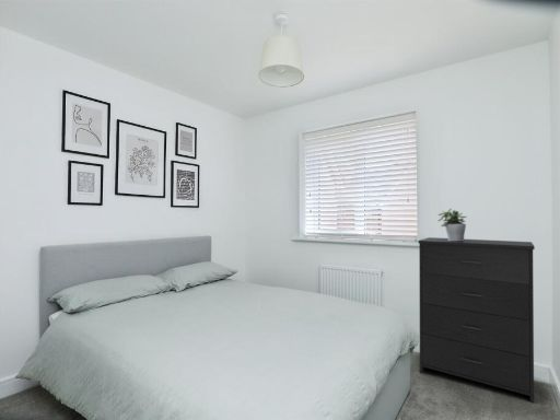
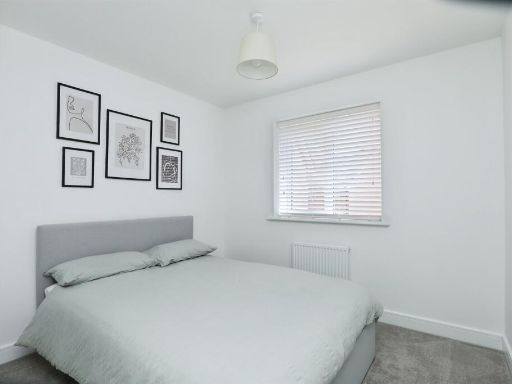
- dresser (474, 308)
- potted plant (451, 223)
